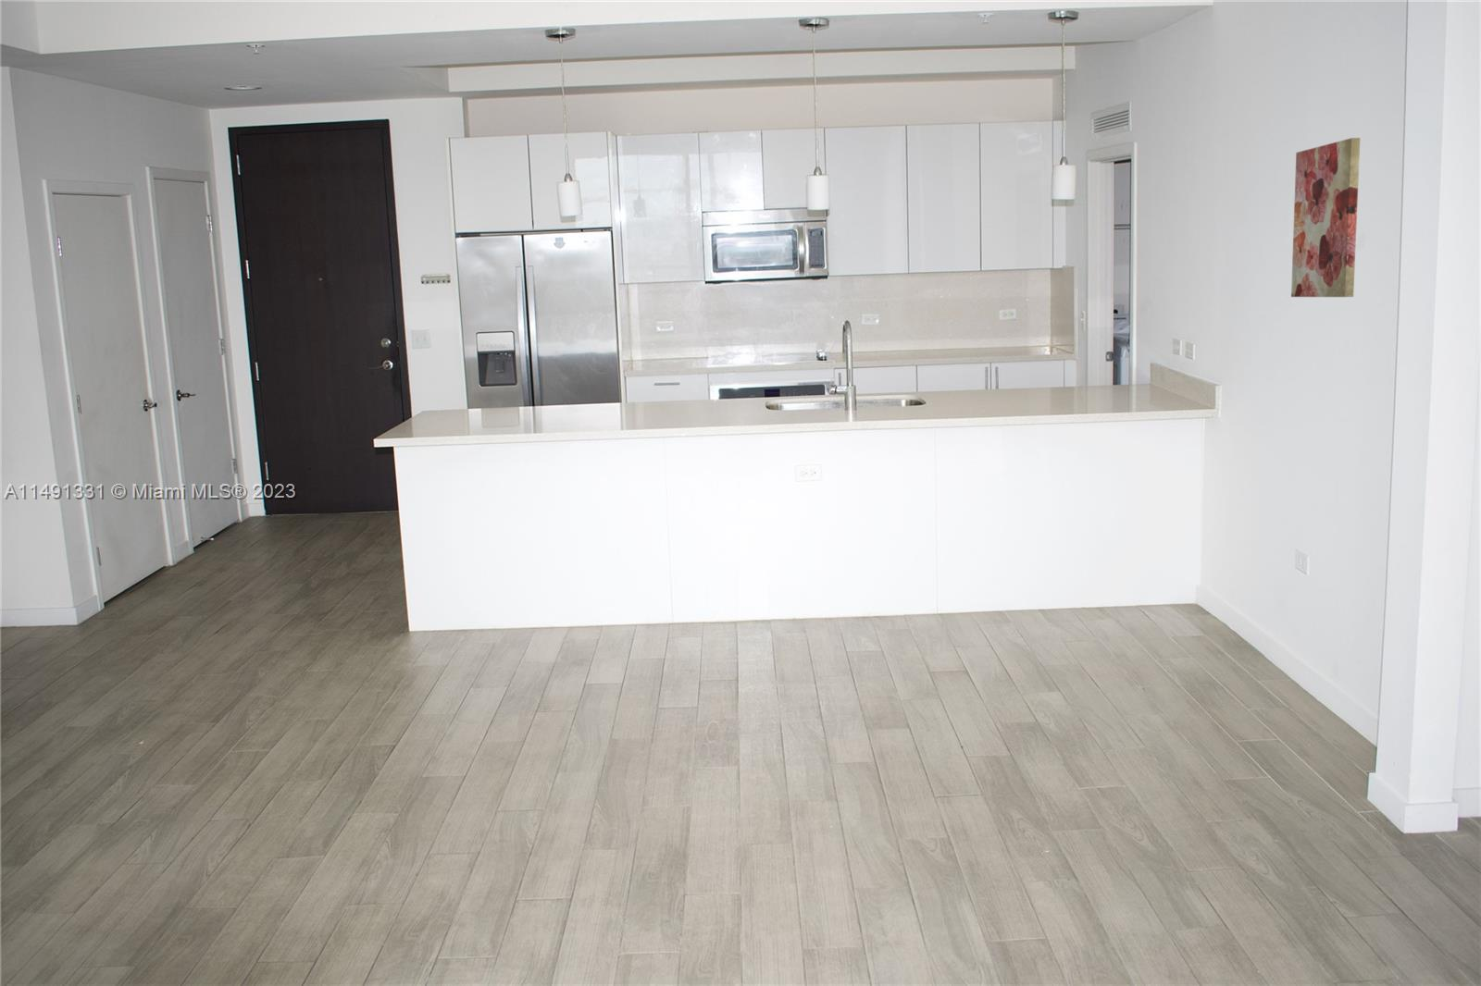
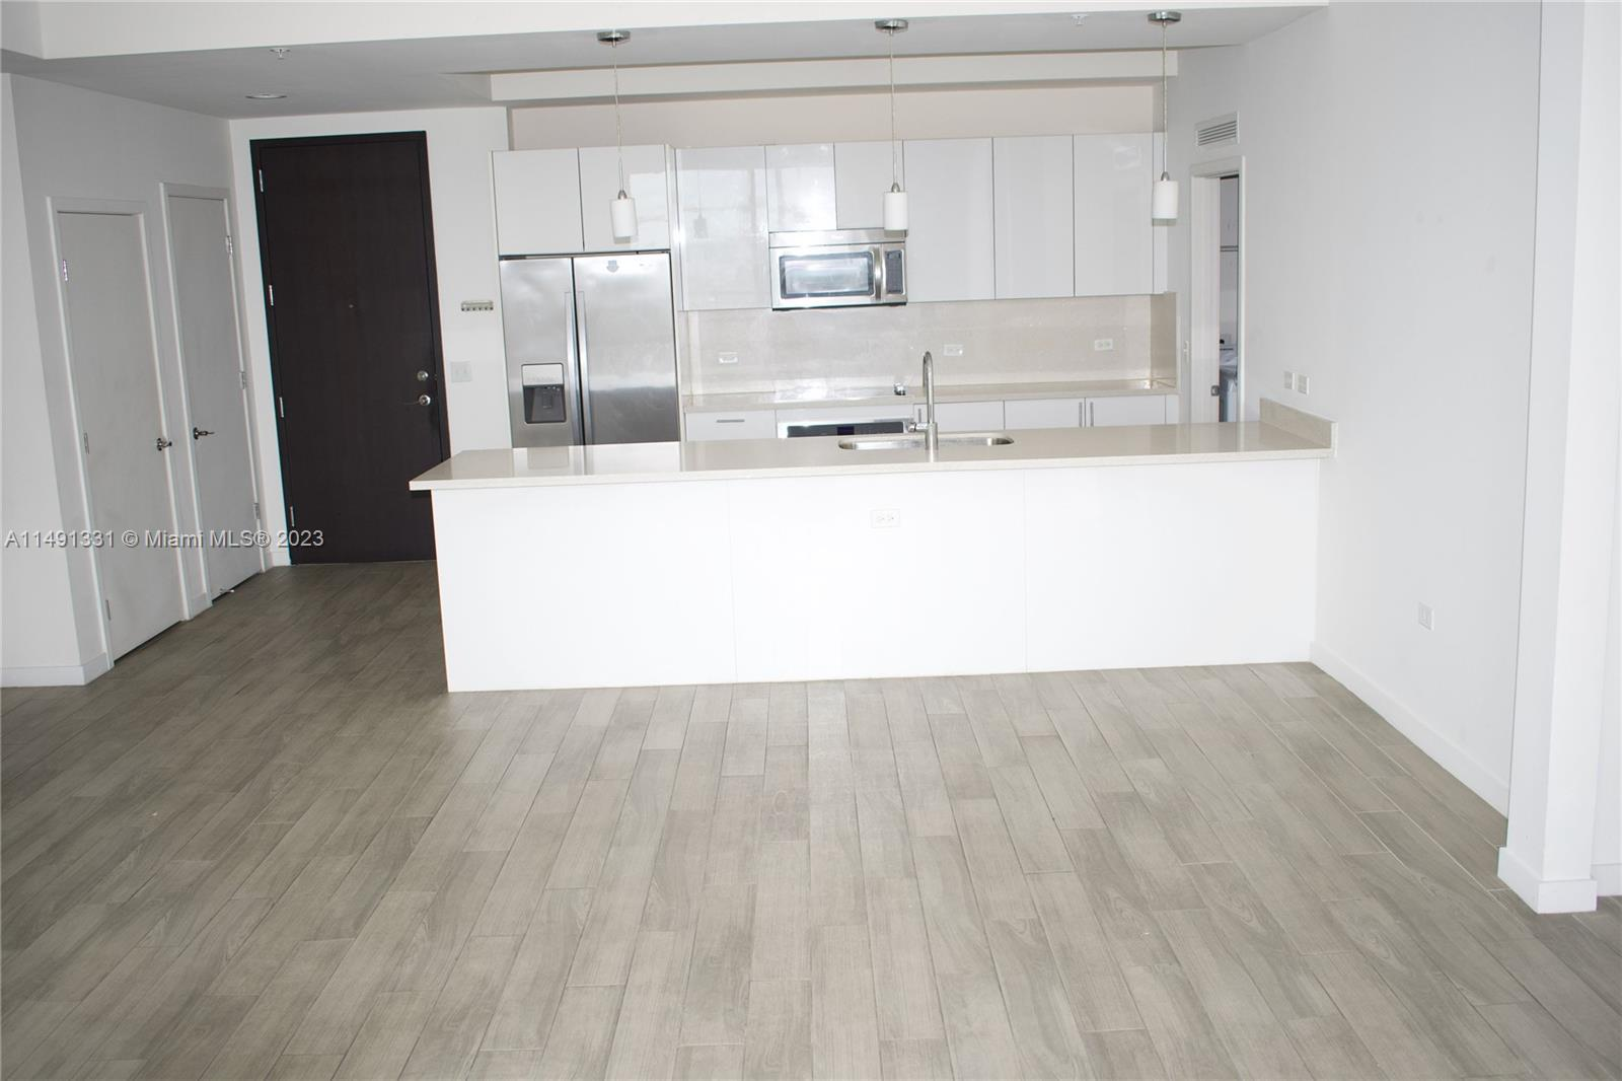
- wall art (1324, 221)
